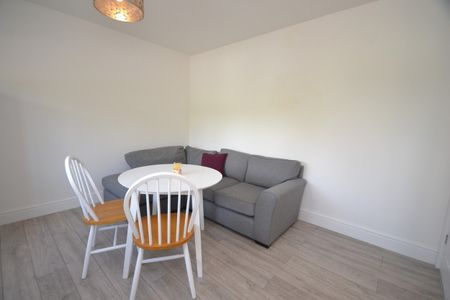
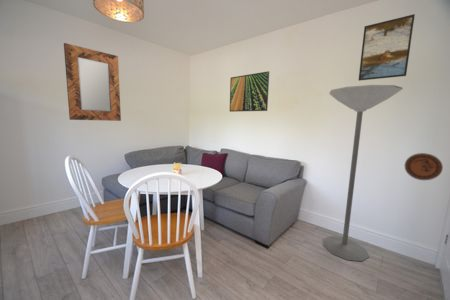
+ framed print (384, 50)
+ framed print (247, 93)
+ home mirror (95, 86)
+ floor lamp (352, 173)
+ decorative plate (422, 166)
